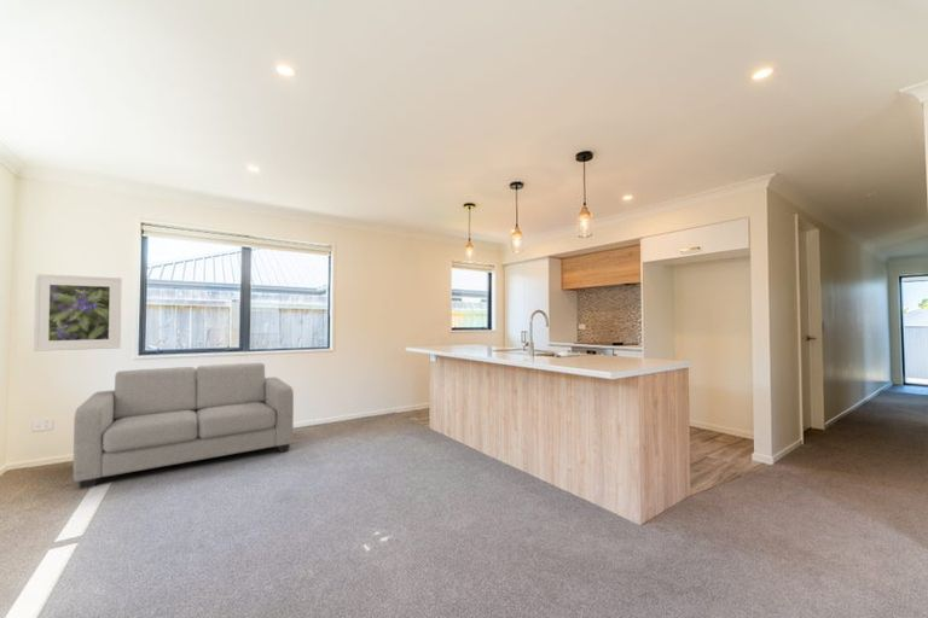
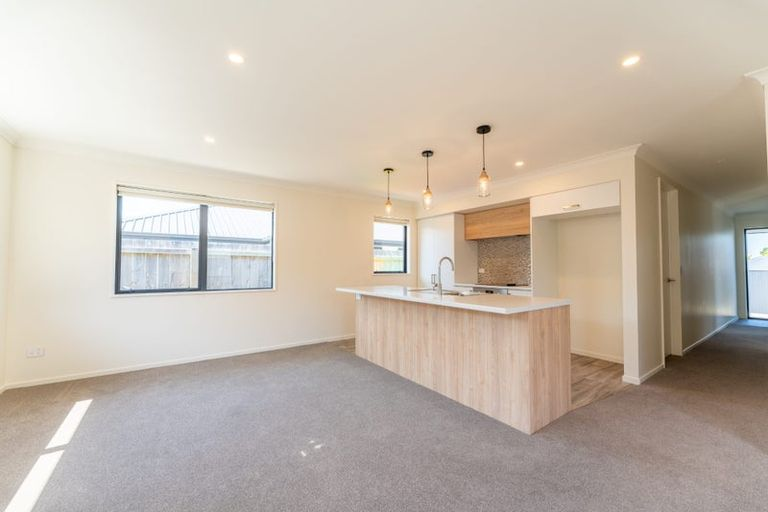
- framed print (80, 313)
- sofa (197, 412)
